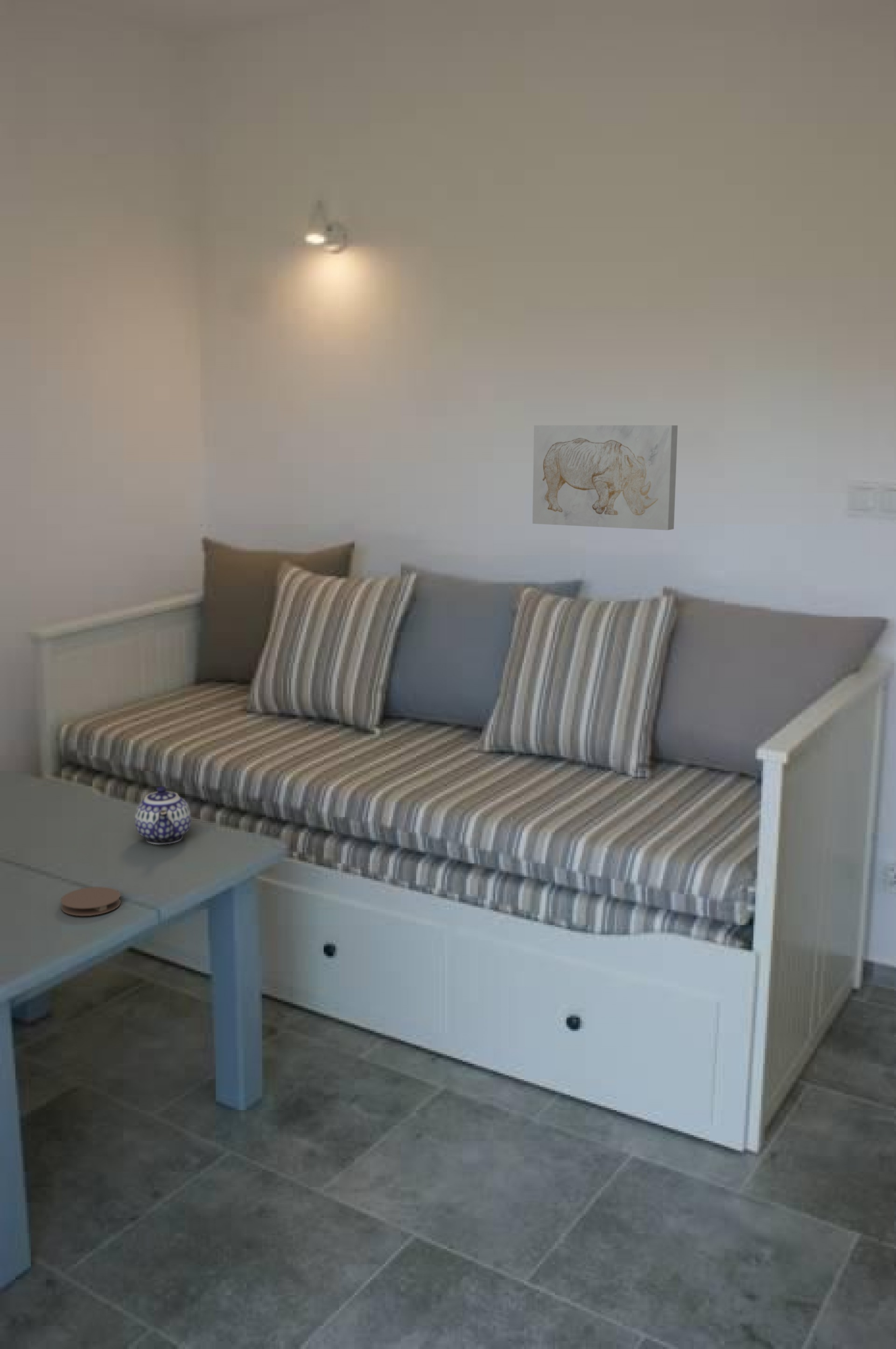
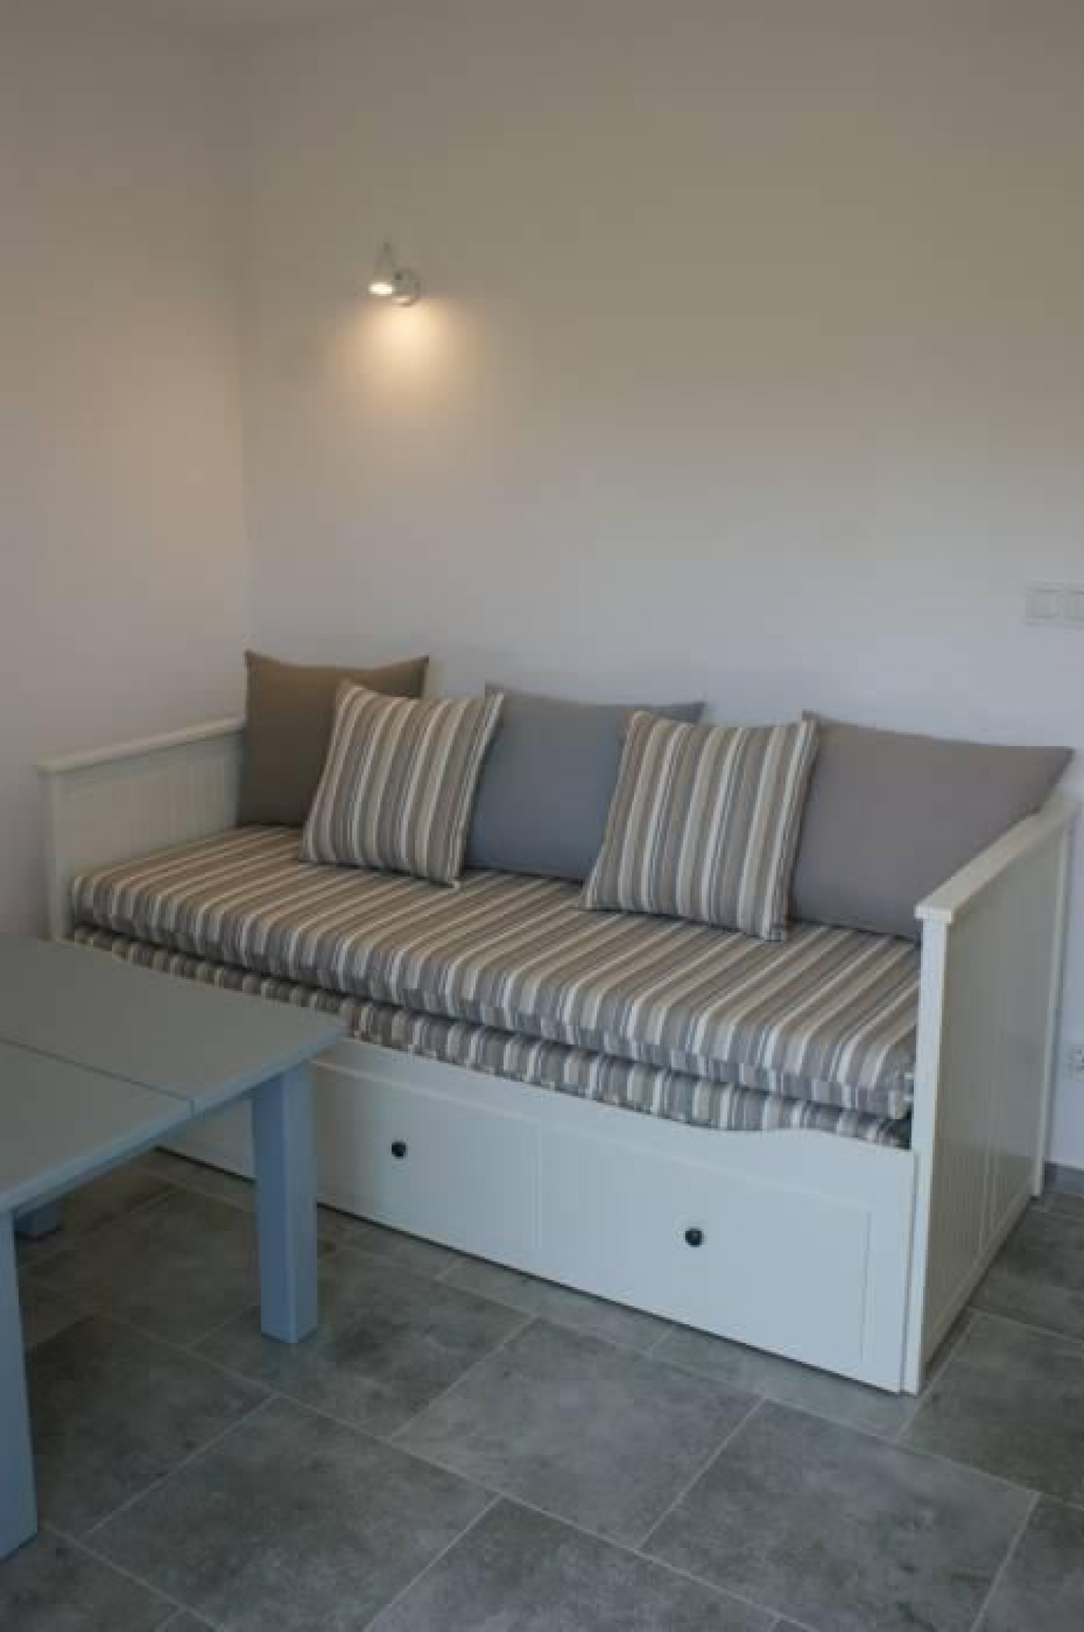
- teapot (162, 813)
- wall art (602, 476)
- coaster (91, 901)
